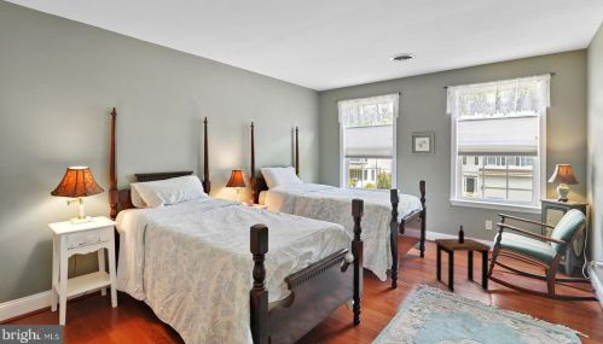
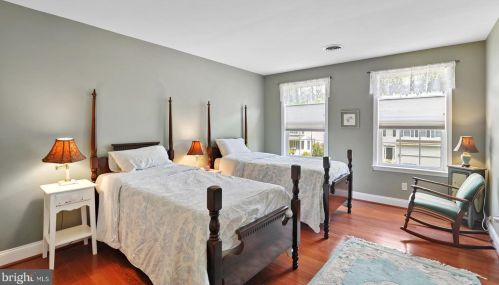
- side table (460, 250)
